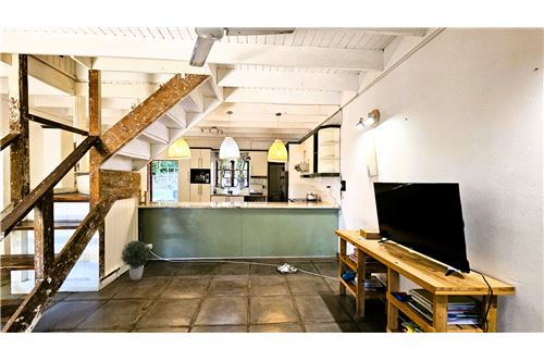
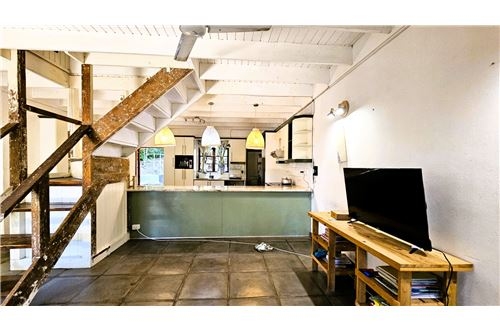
- potted plant (136, 259)
